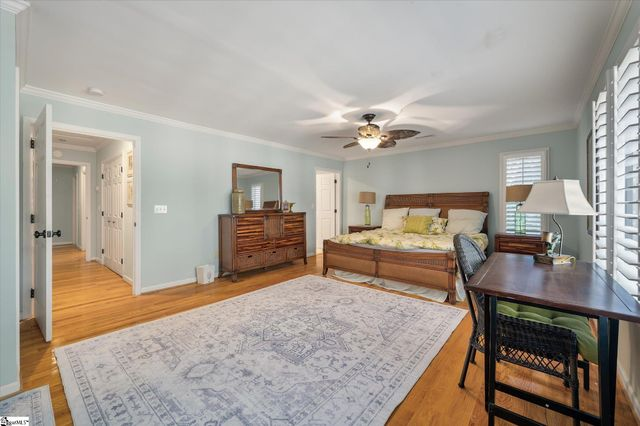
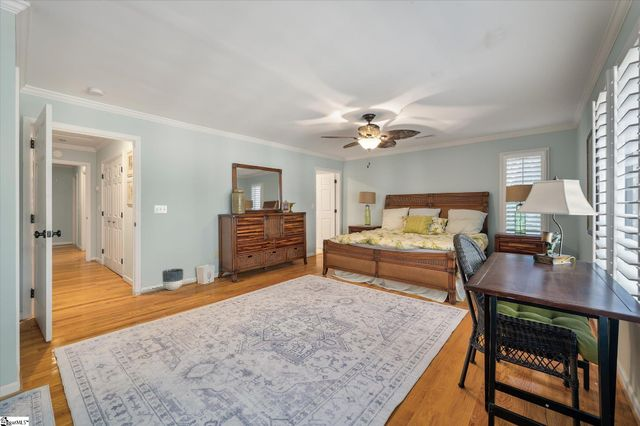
+ planter (173, 279)
